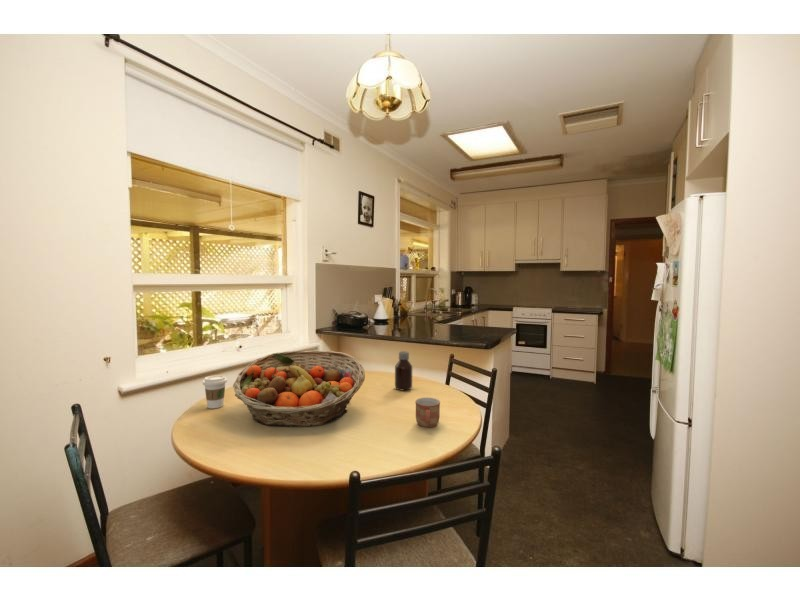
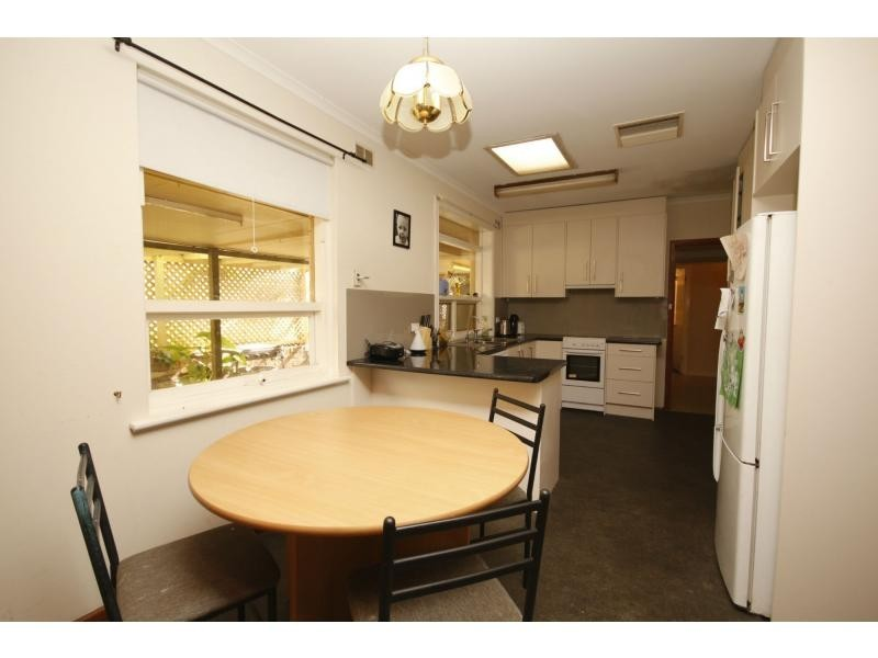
- fruit basket (301, 385)
- bottle (403, 370)
- mug (427, 414)
- coffee cup (215, 391)
